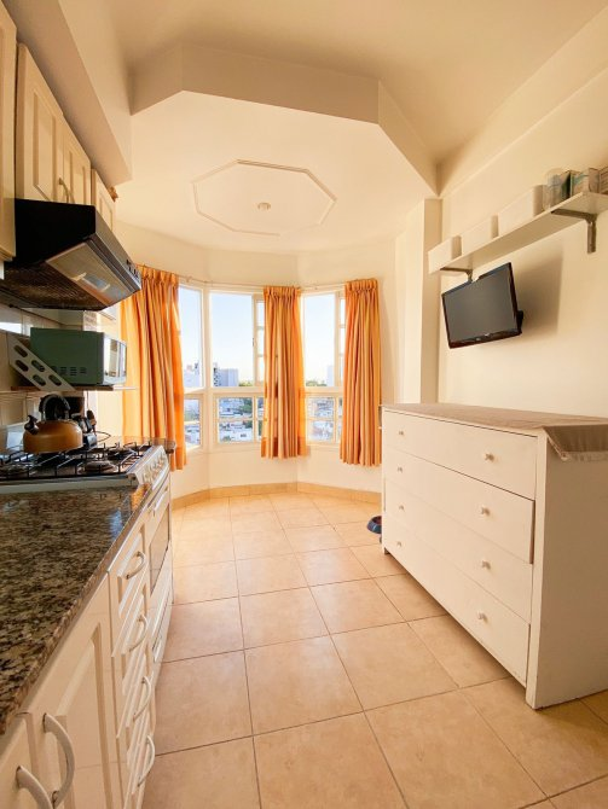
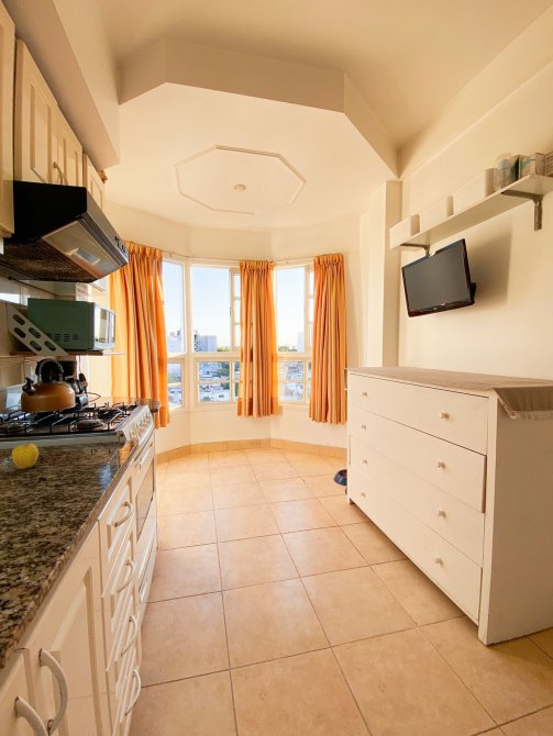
+ apple (25, 455)
